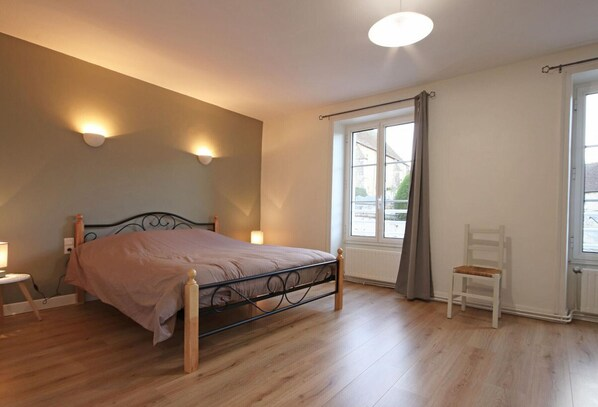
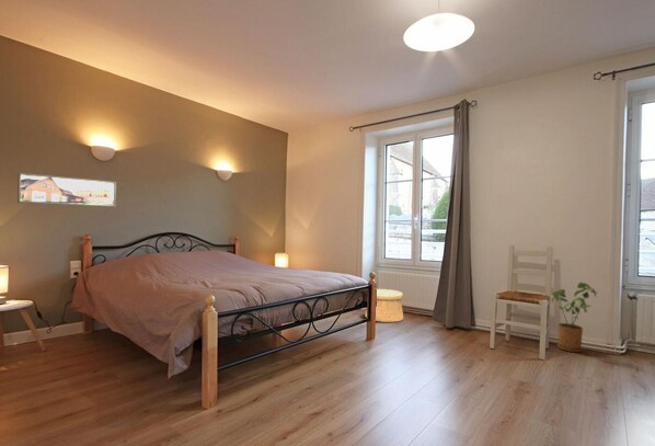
+ basket (383, 305)
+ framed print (70, 191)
+ house plant (572, 316)
